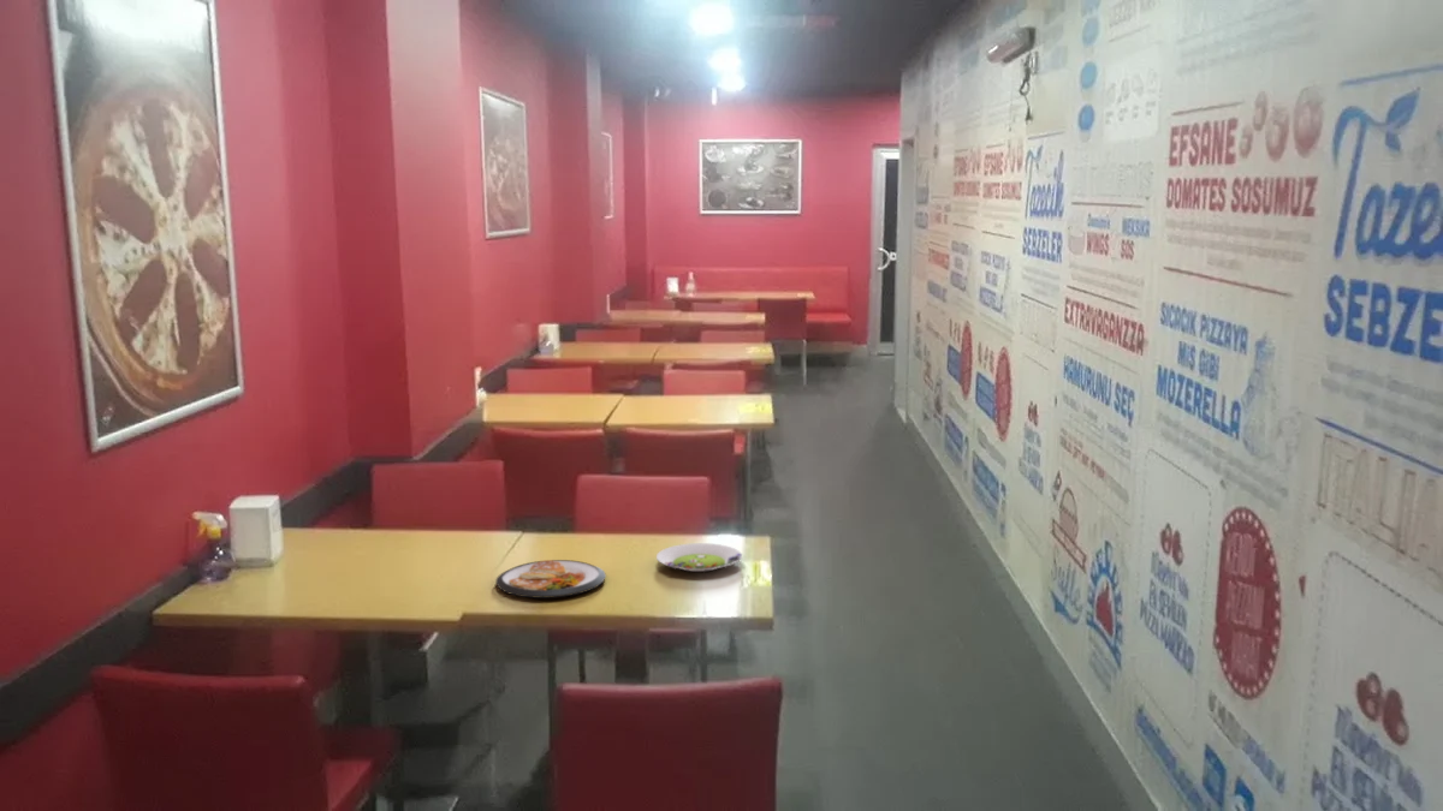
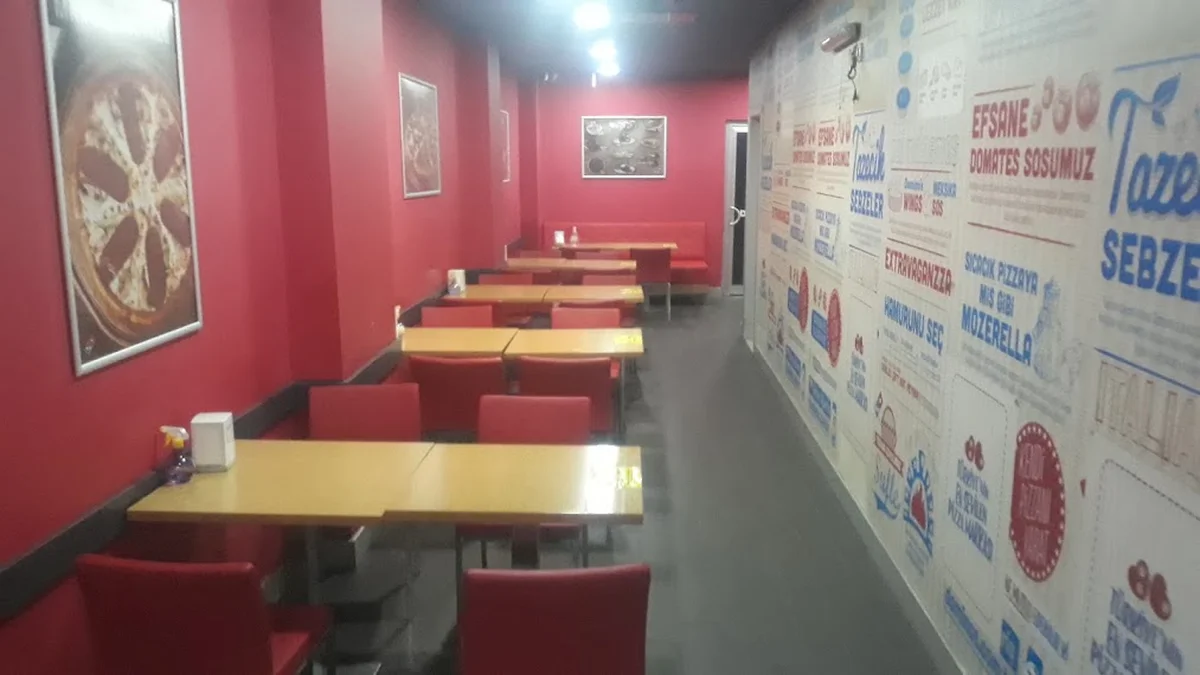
- salad plate (699, 557)
- dish (551, 574)
